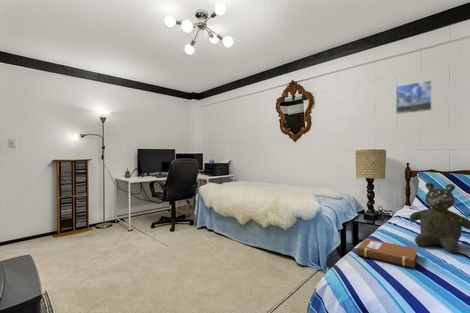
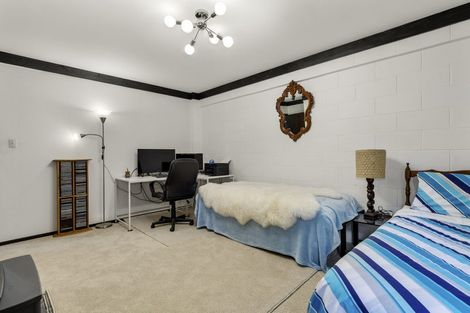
- notebook (385, 251)
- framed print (413, 98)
- teddy bear (438, 214)
